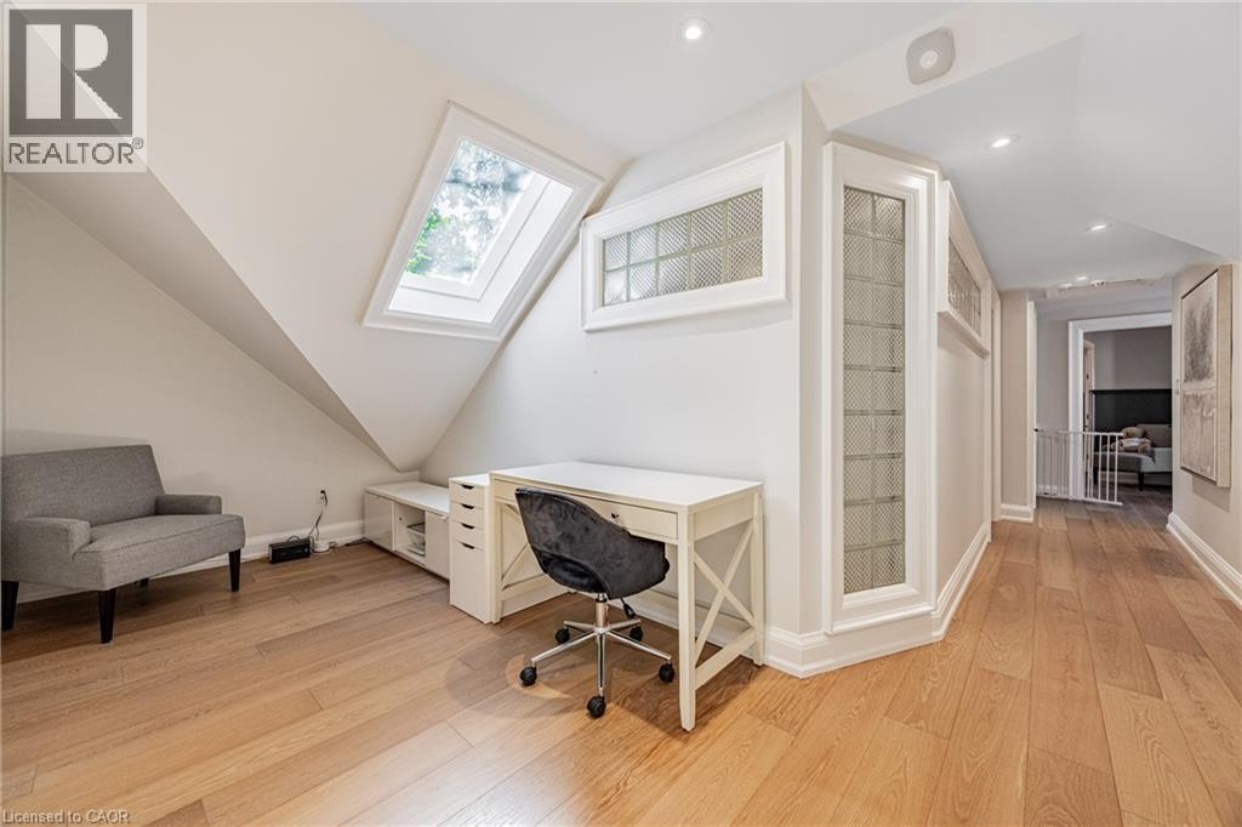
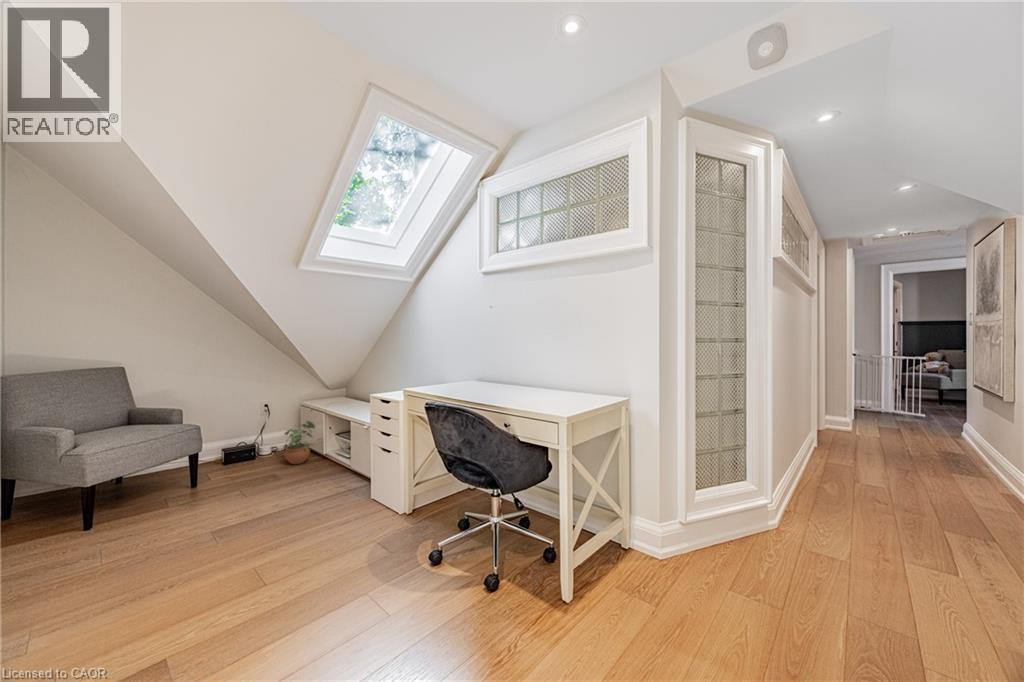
+ potted plant (301, 440)
